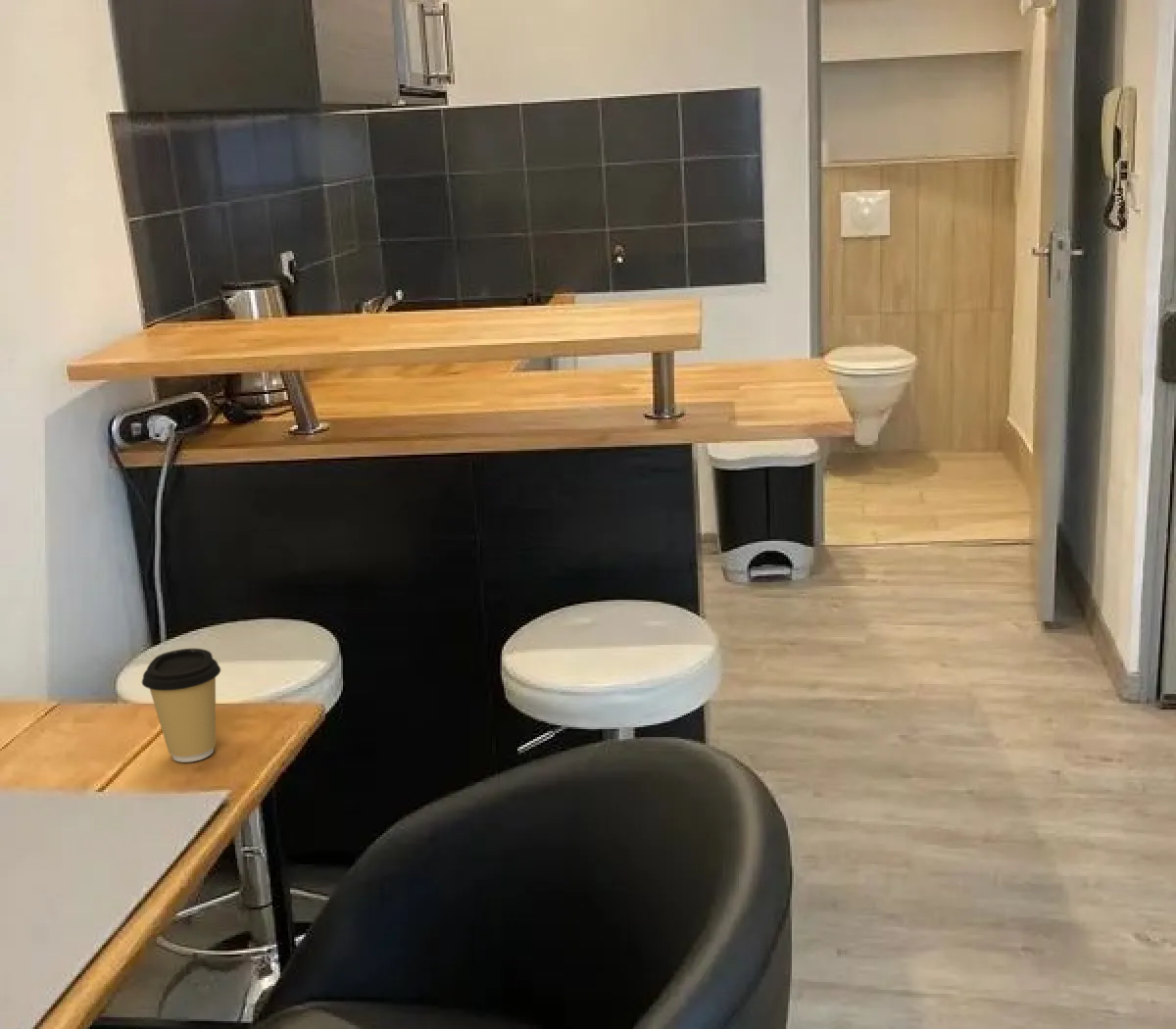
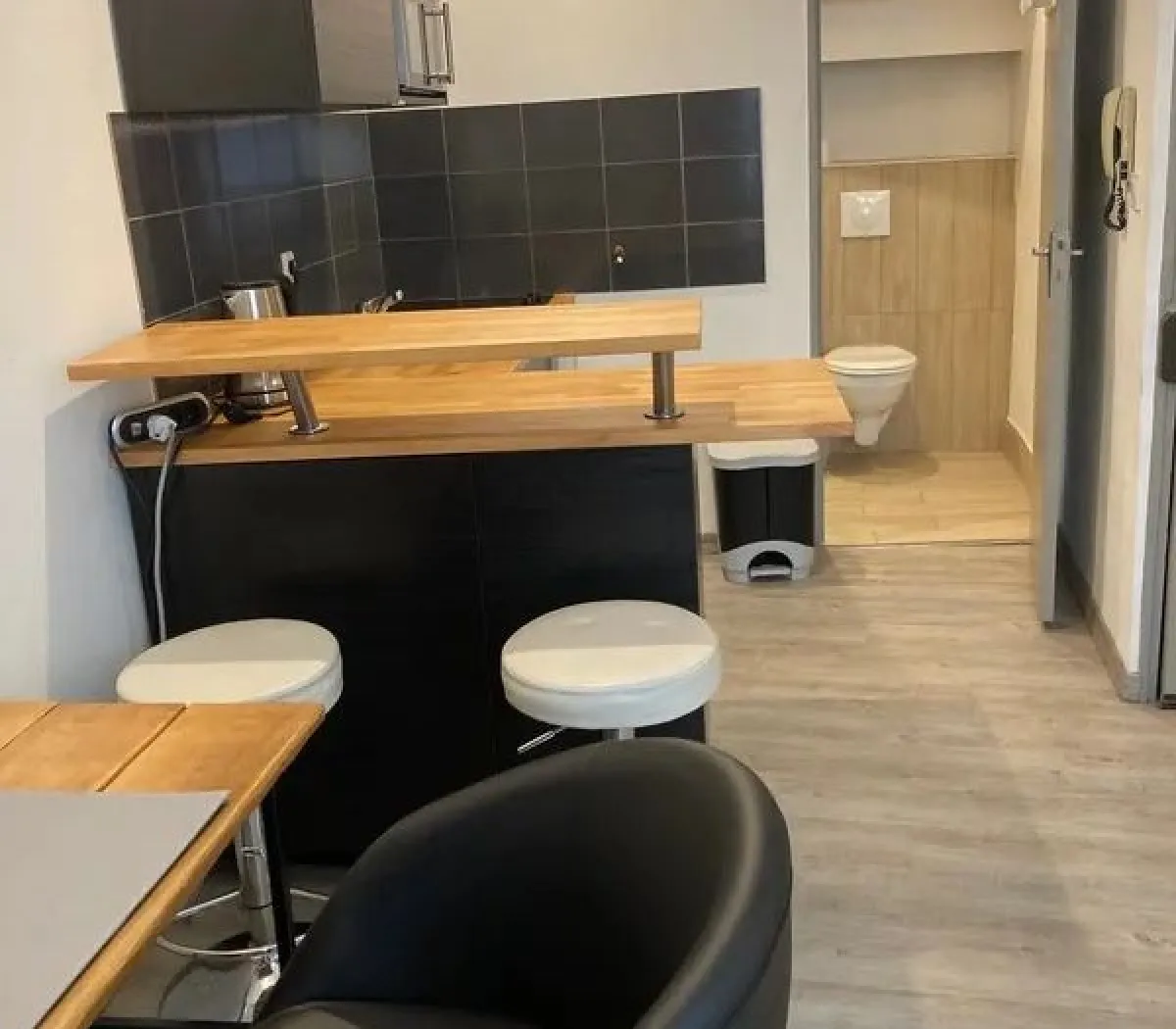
- coffee cup (186, 707)
